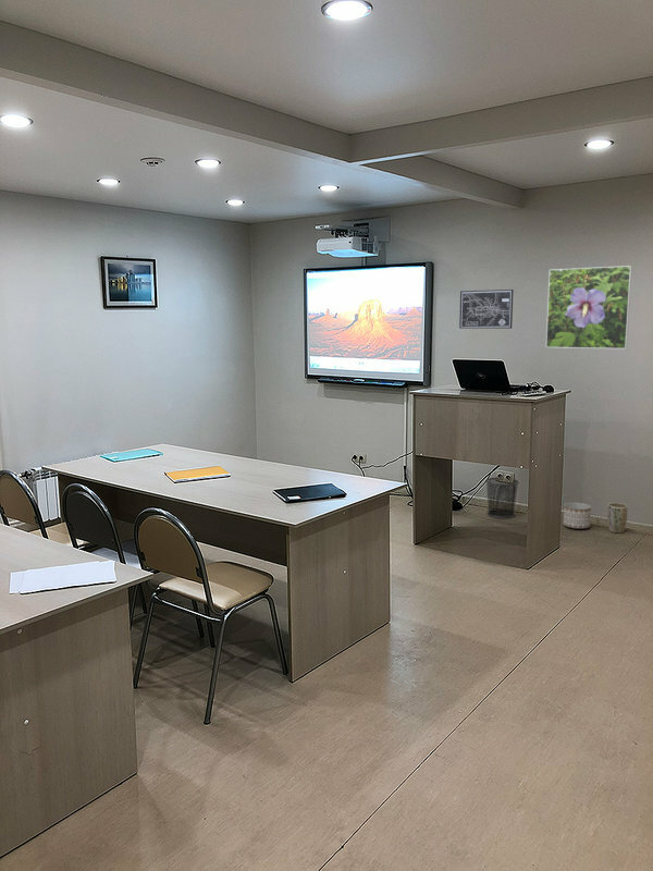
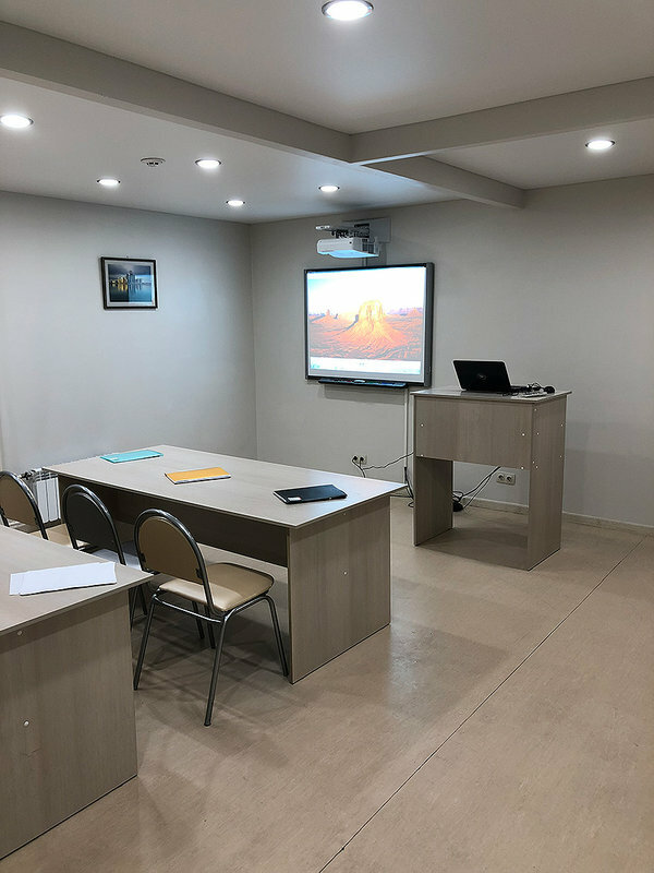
- plant pot (617, 517)
- waste bin (501, 498)
- planter (577, 516)
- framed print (587, 308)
- wall art (485, 309)
